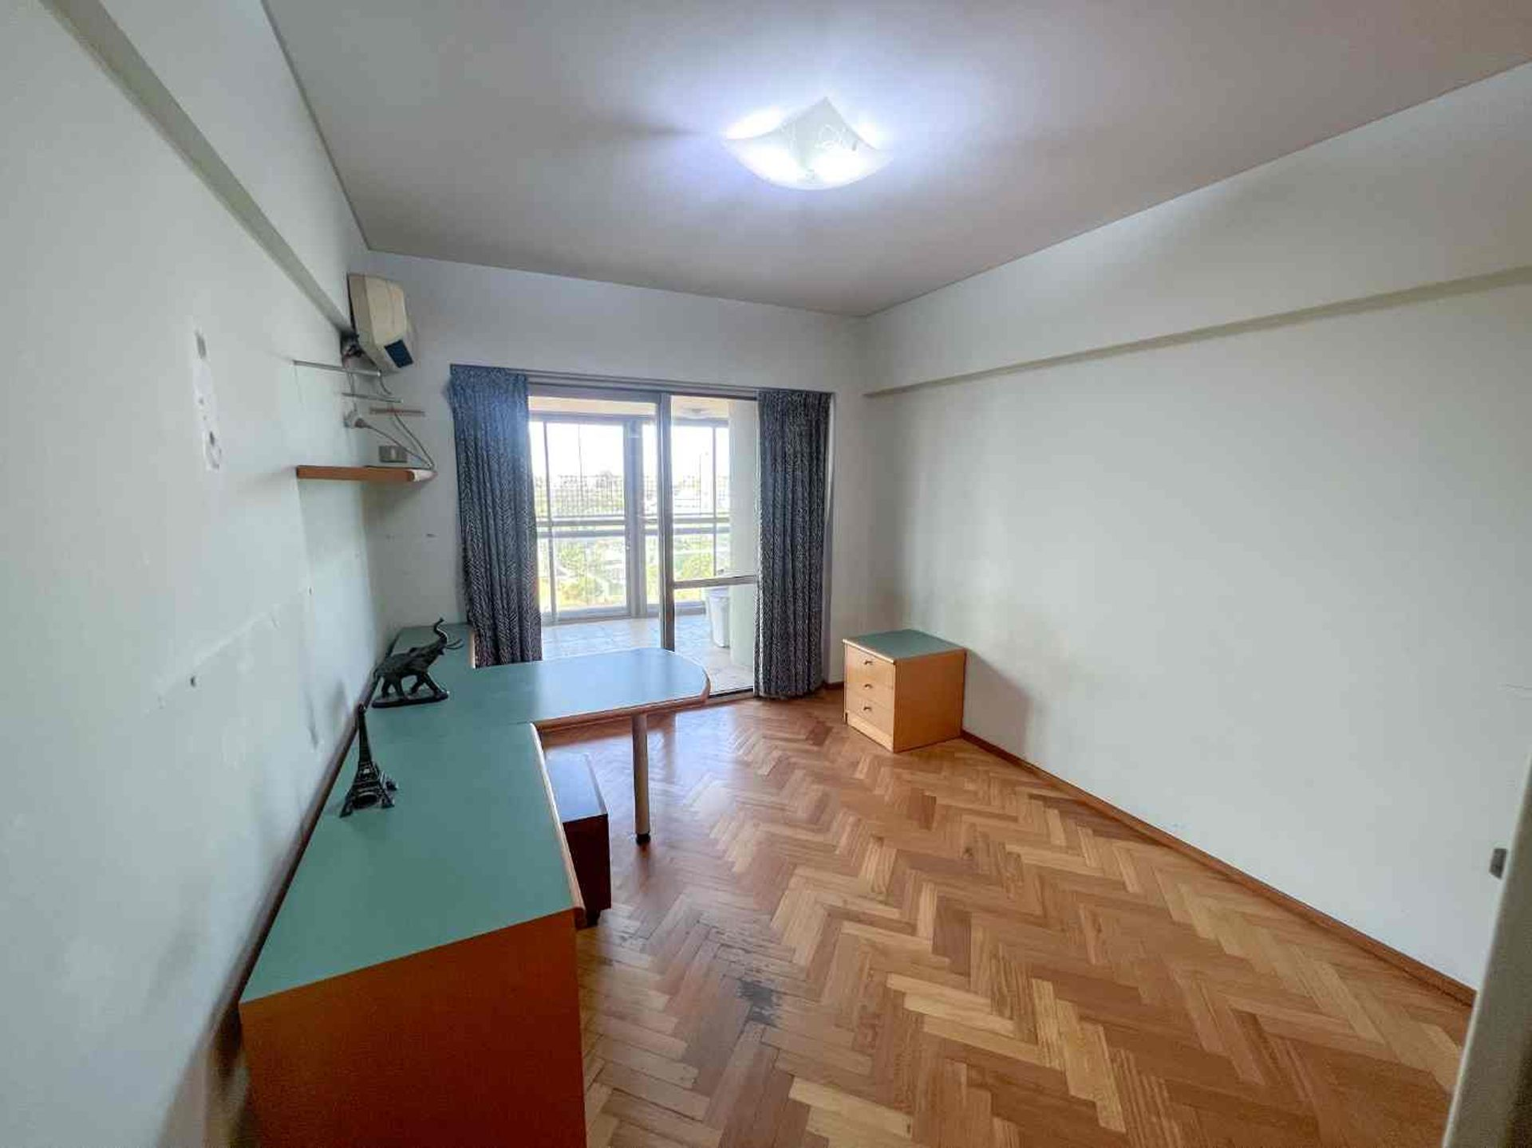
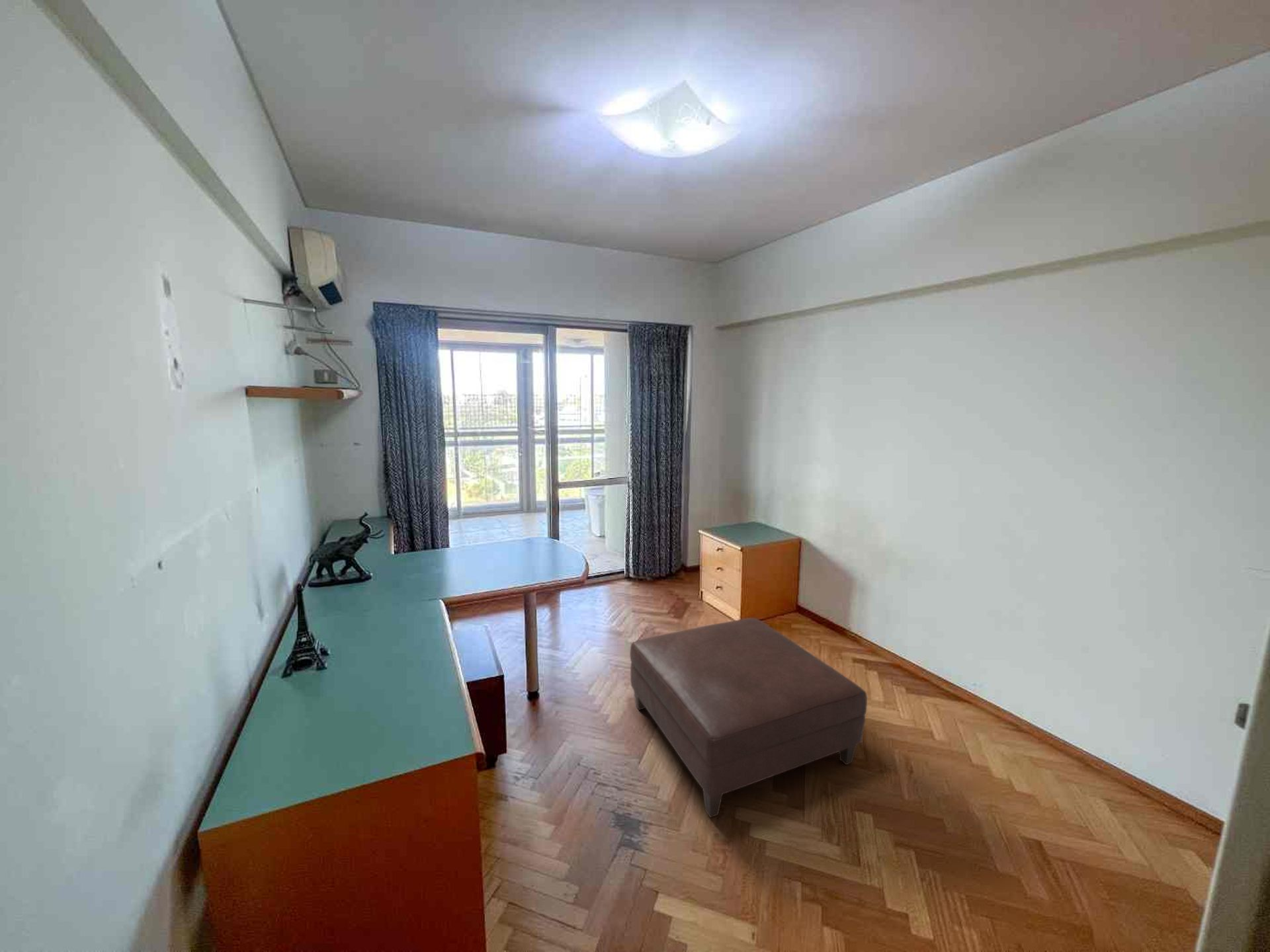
+ ottoman (737, 694)
